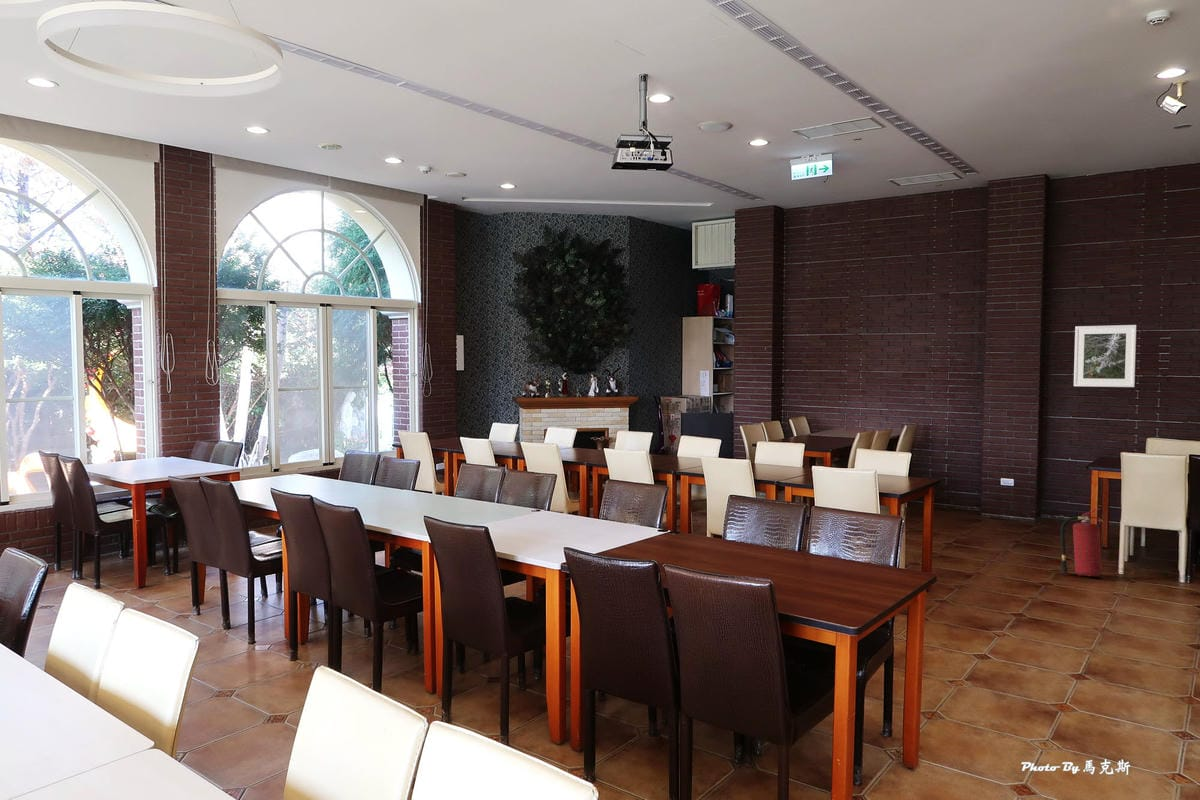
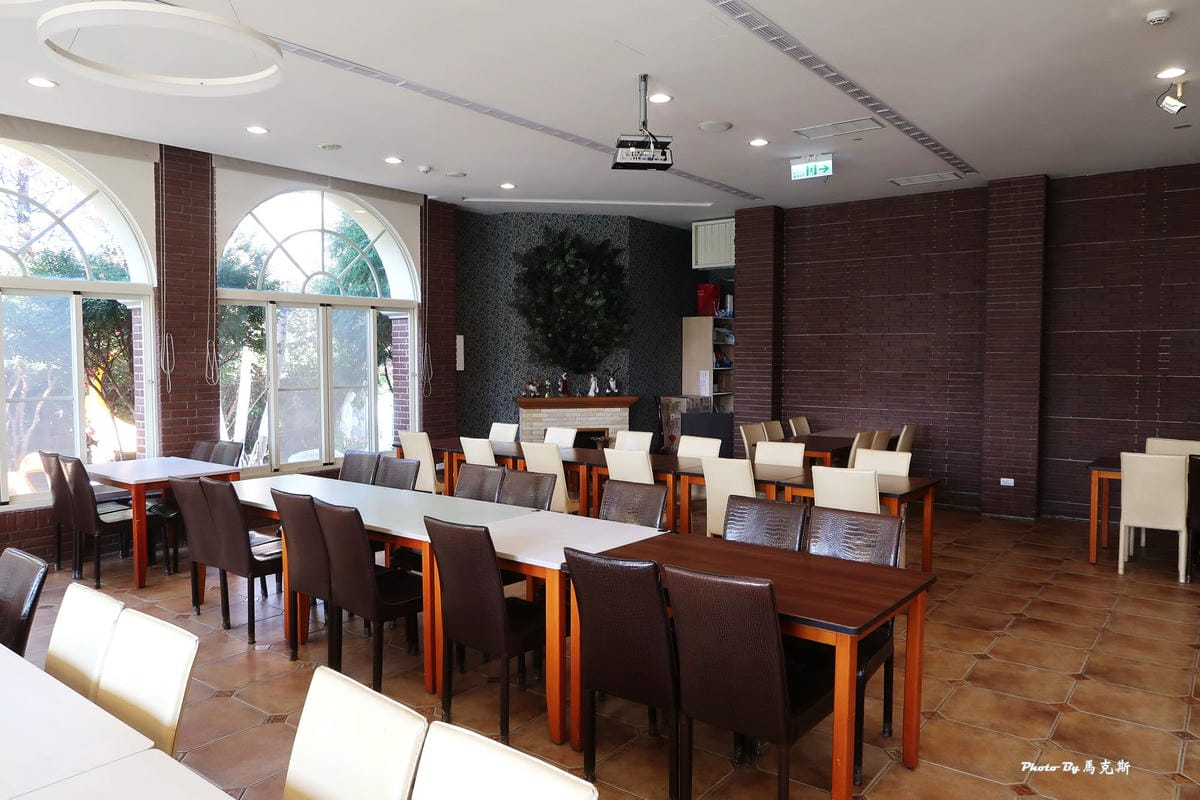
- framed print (1104, 356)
- fire extinguisher (1082, 542)
